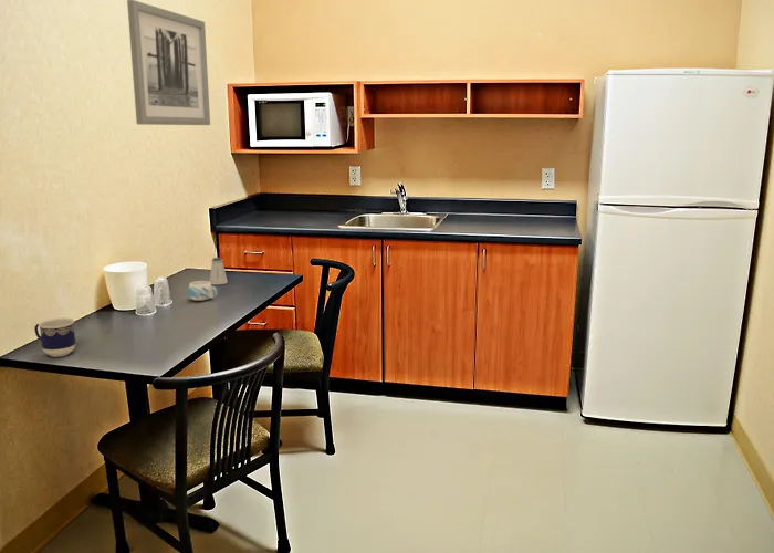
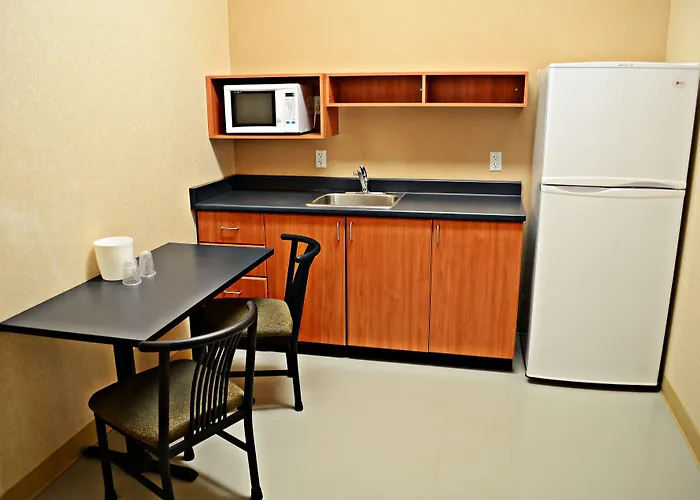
- wall art (172, 69)
- cup (53, 337)
- mug (203, 291)
- saltshaker (217, 270)
